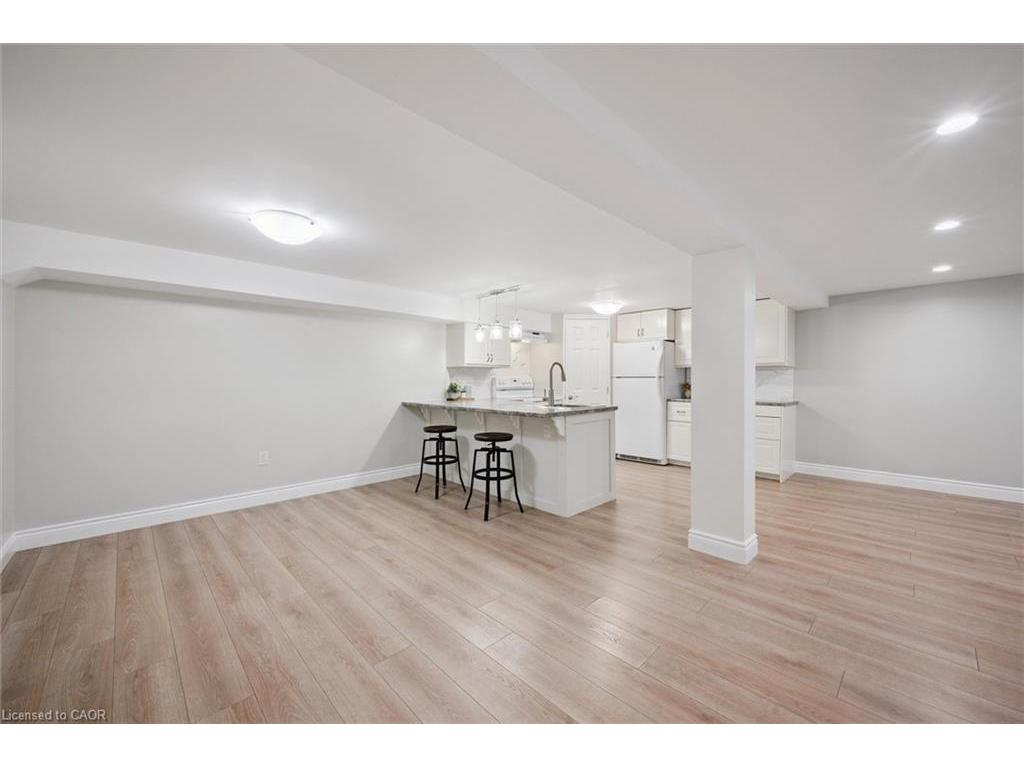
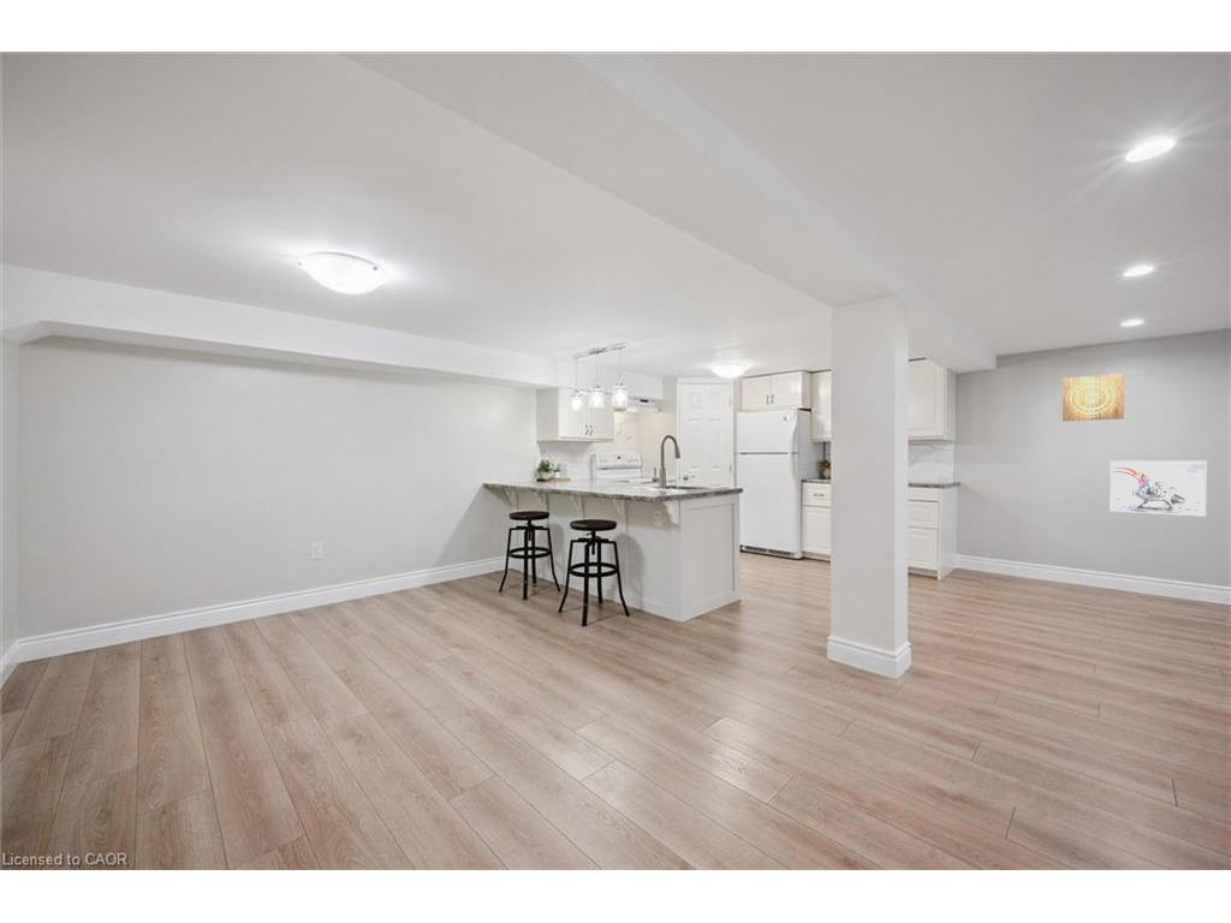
+ wall art (1092, 398)
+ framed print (1155, 487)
